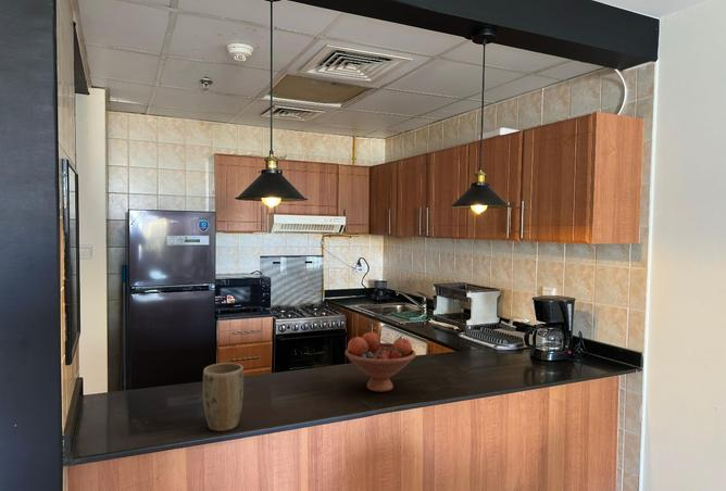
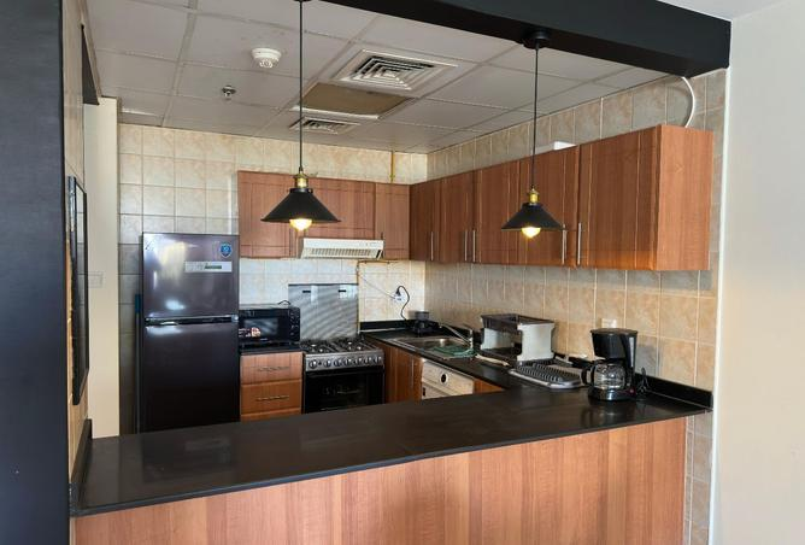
- plant pot (223, 396)
- fruit bowl (379, 362)
